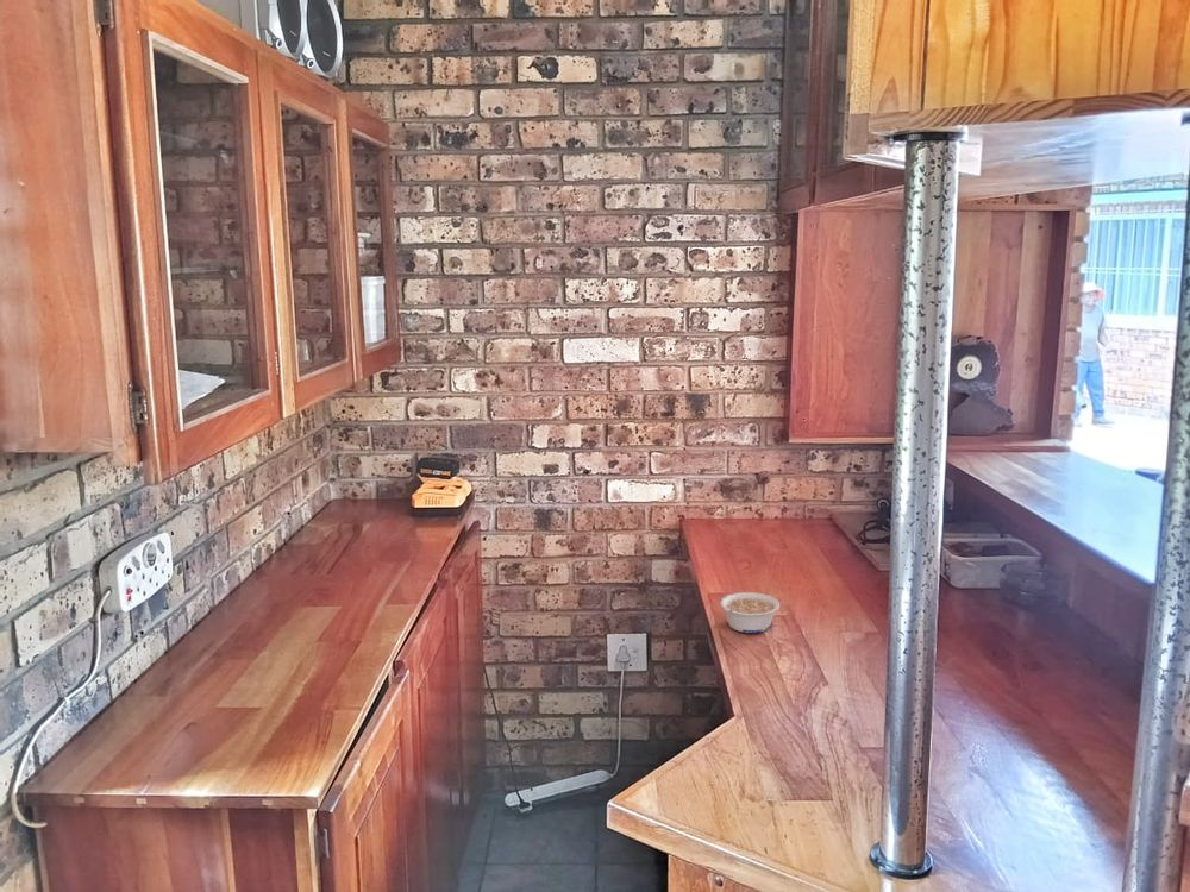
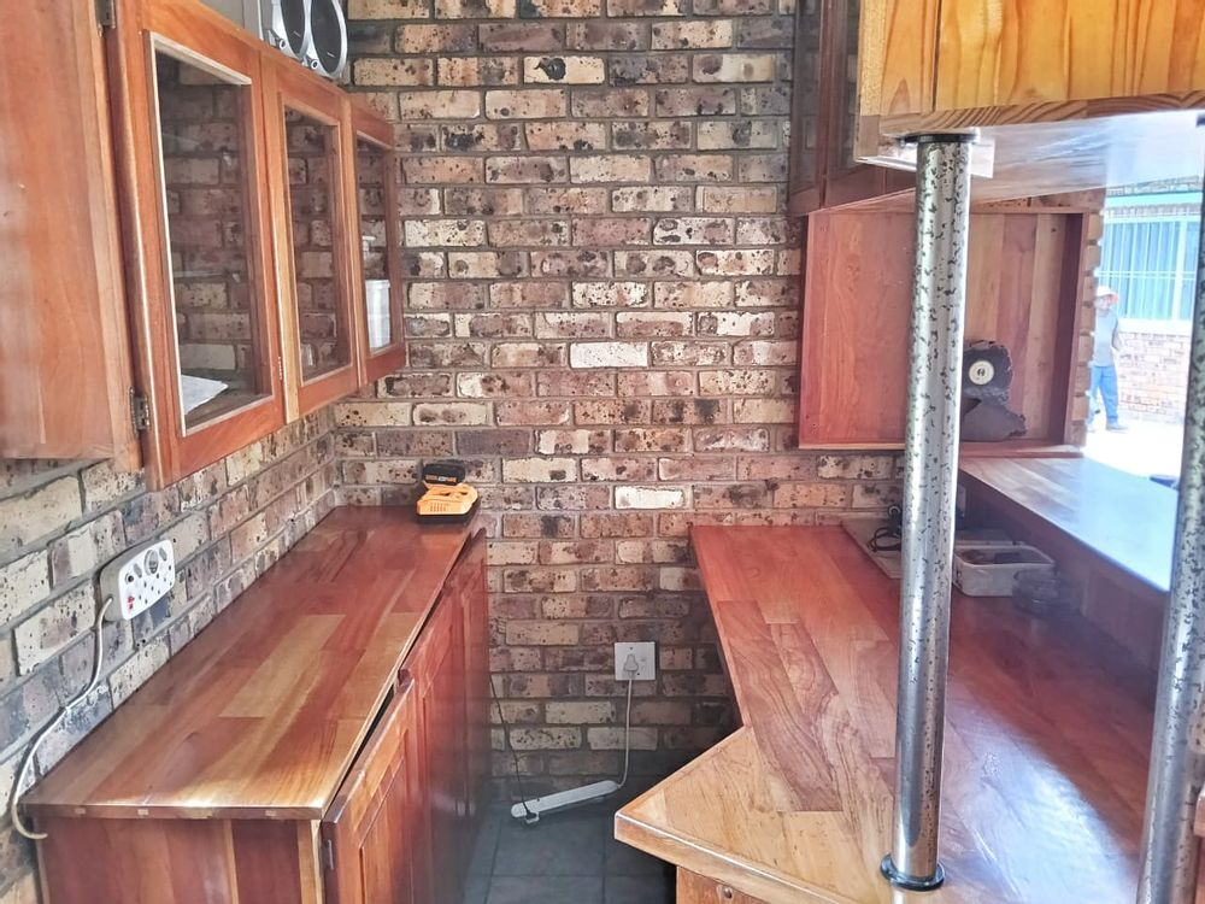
- legume (749, 613)
